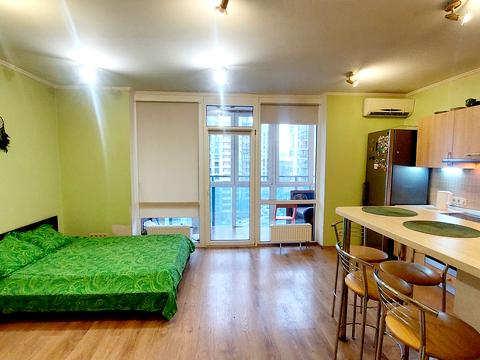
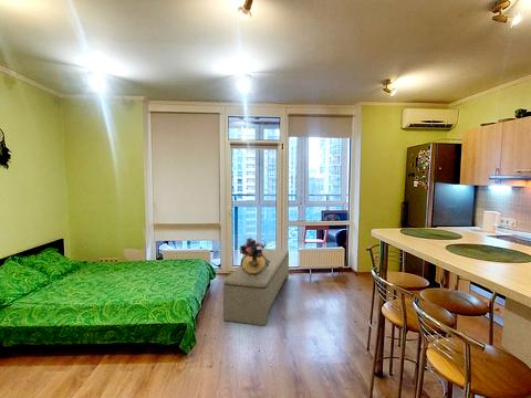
+ bouquet (253, 253)
+ bench (261, 279)
